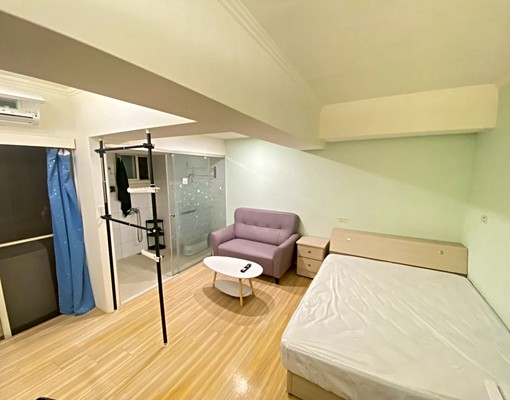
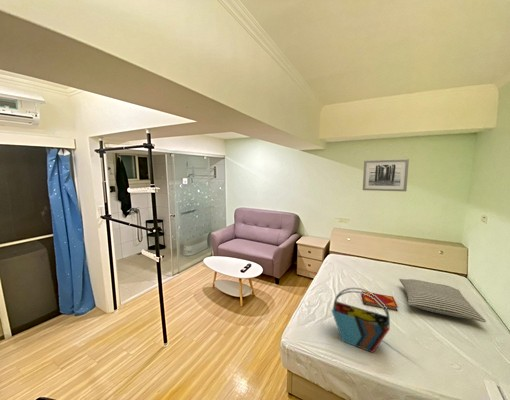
+ tote bag (359, 315)
+ hardback book (378, 300)
+ wall art (384, 175)
+ pillow (435, 296)
